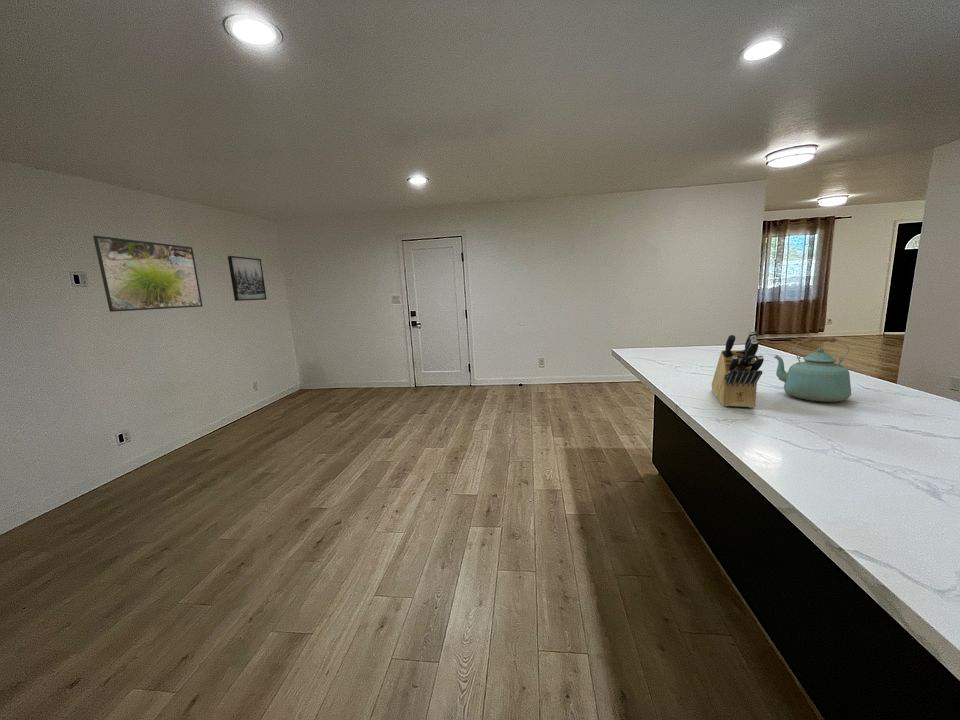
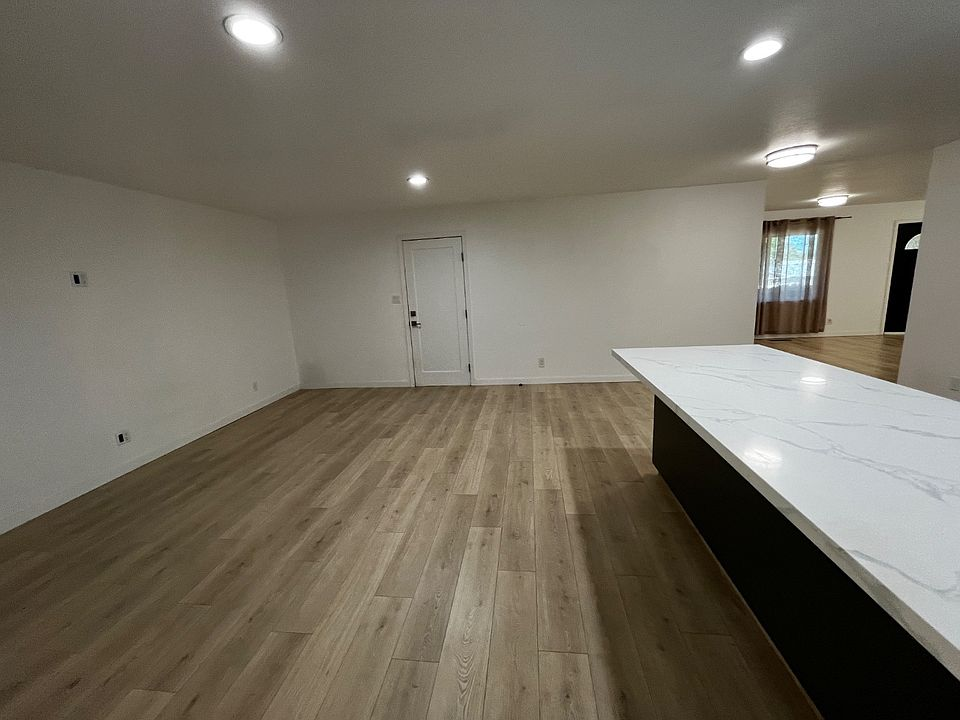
- wall art (248, 279)
- knife block (736, 365)
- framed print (155, 276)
- kettle (811, 366)
